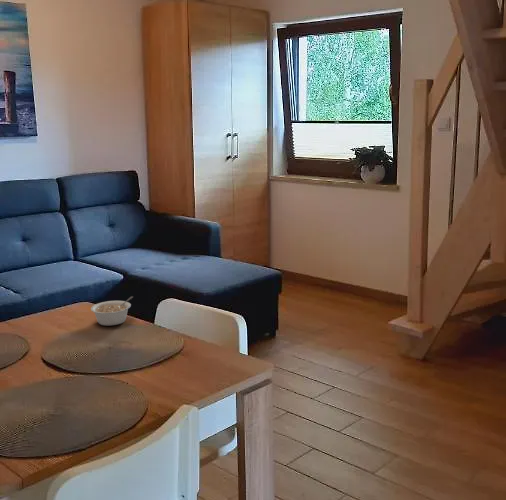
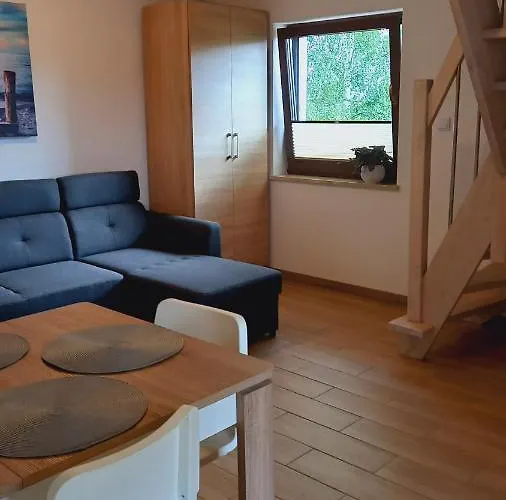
- legume (111, 311)
